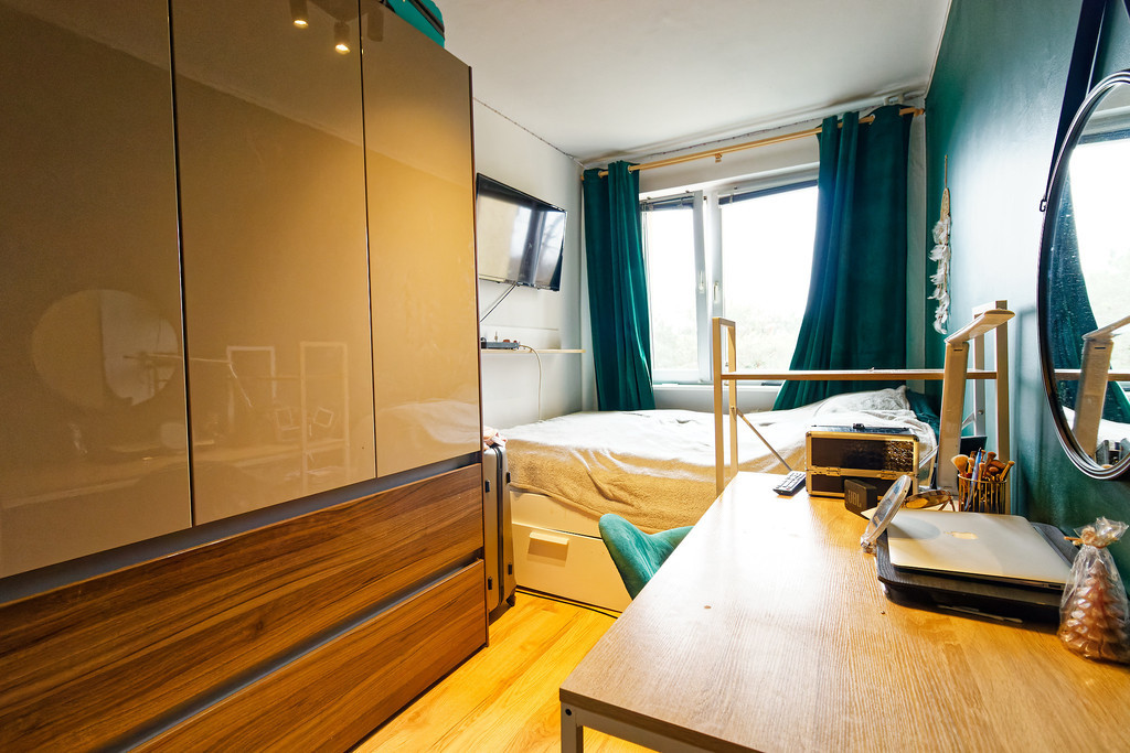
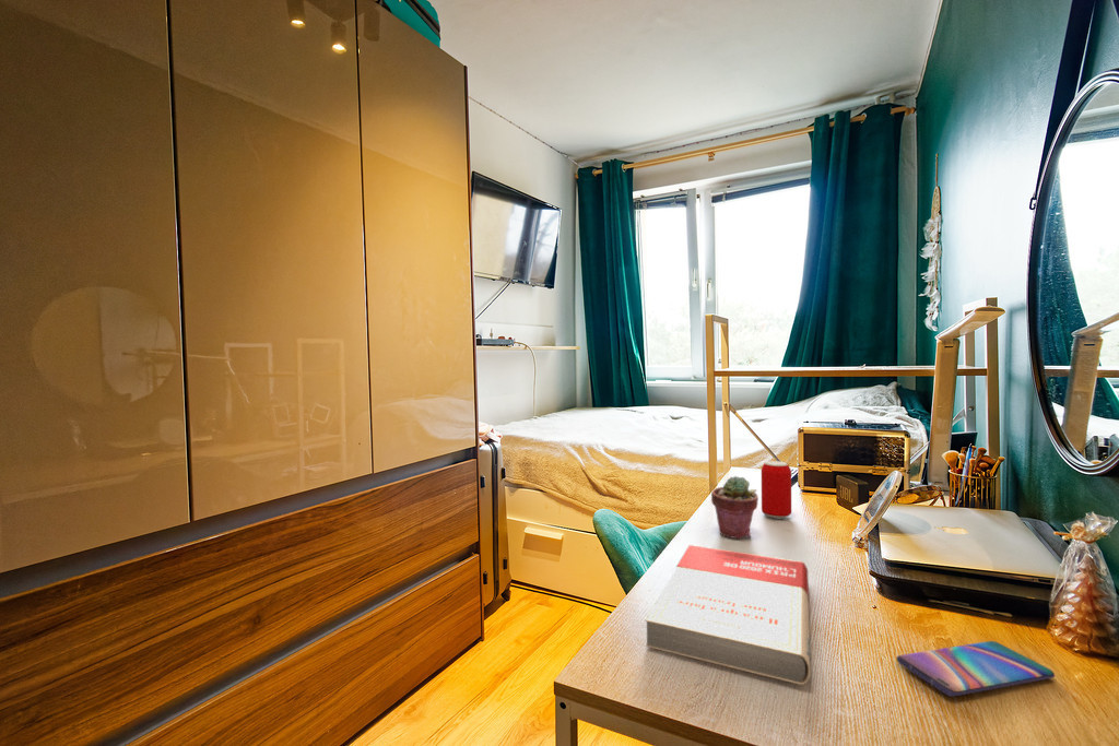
+ smartphone (973, 665)
+ book (735, 599)
+ beverage can (776, 489)
+ potted succulent (734, 505)
